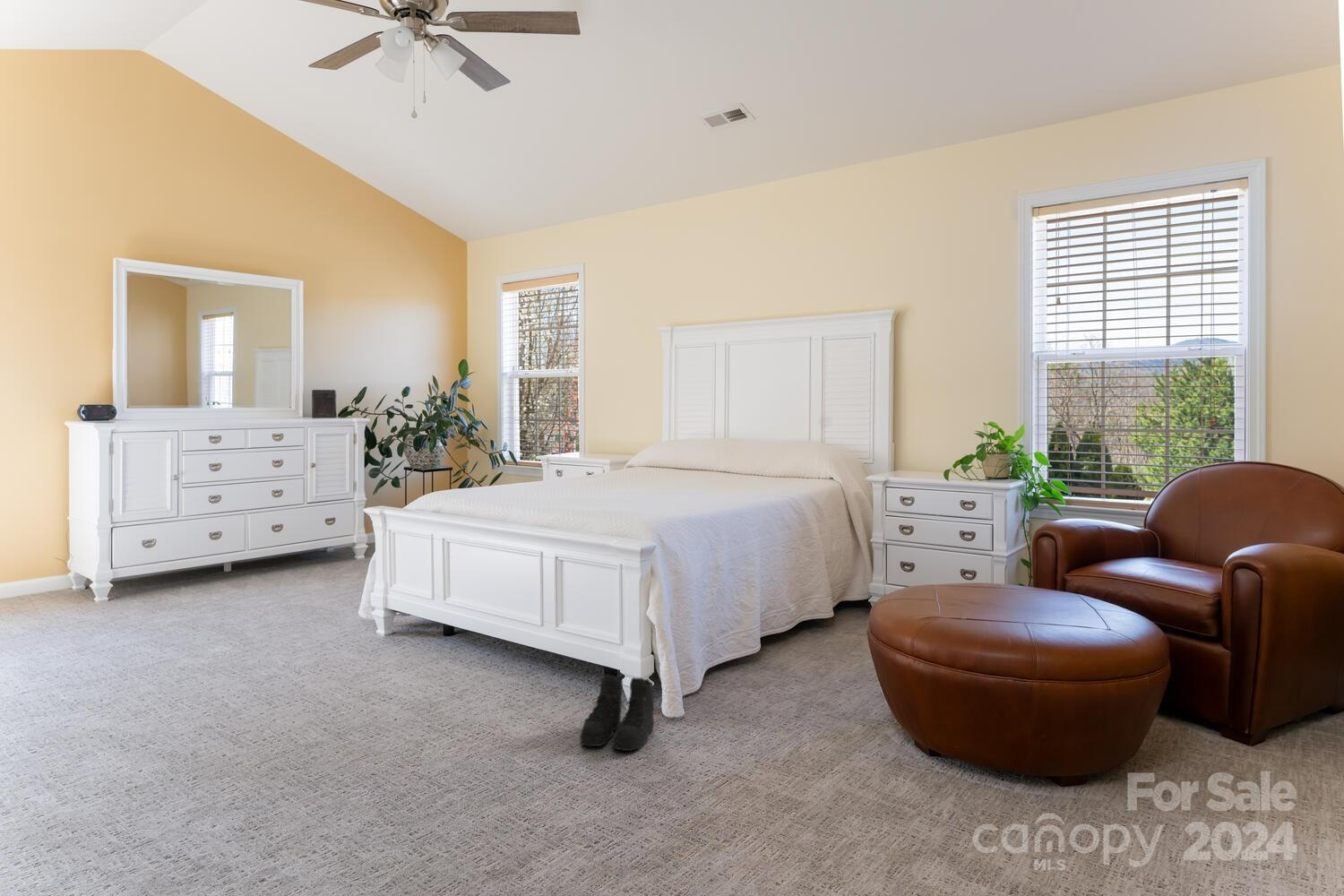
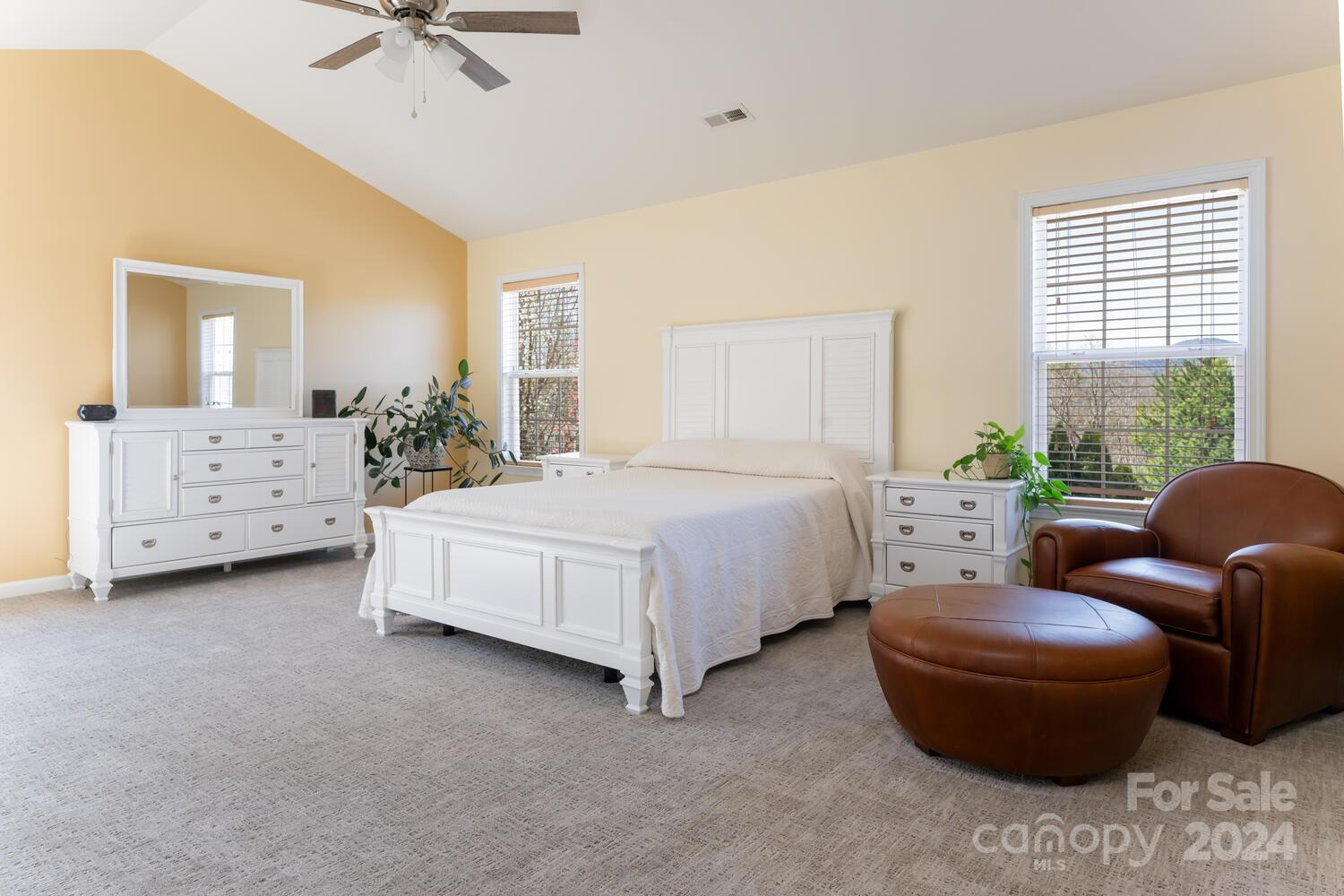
- boots (618, 708)
